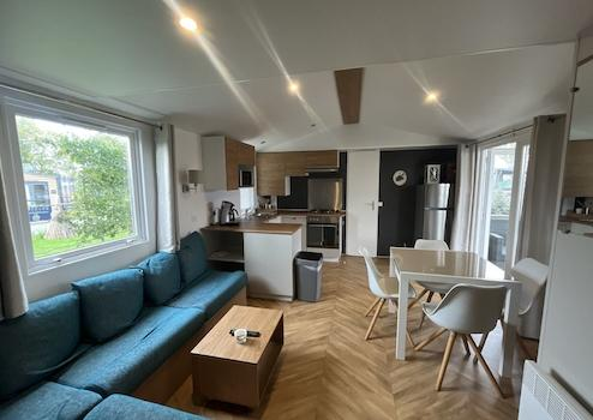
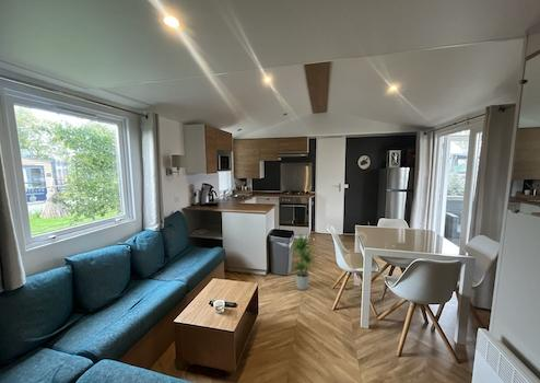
+ potted plant (303, 259)
